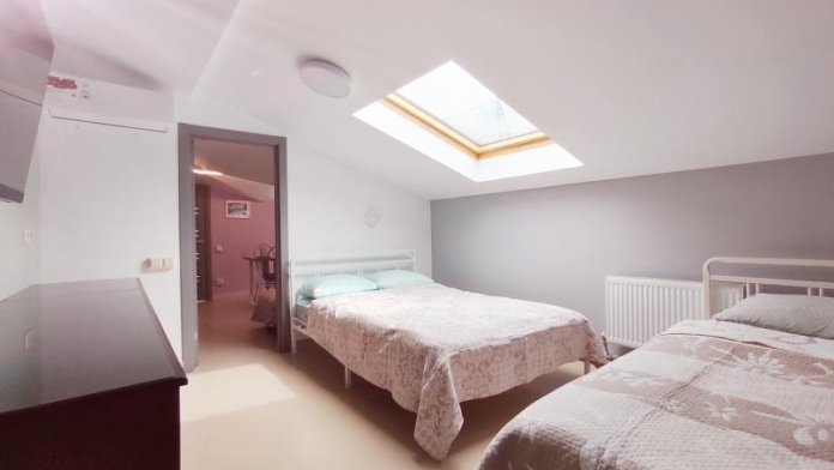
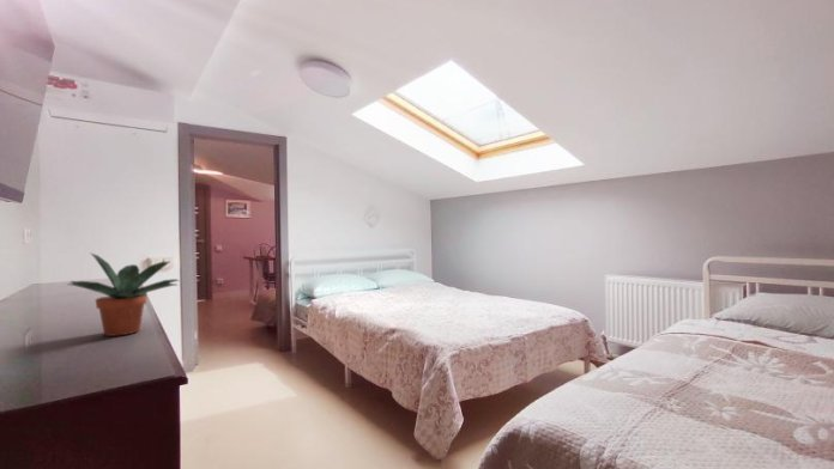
+ potted plant (122, 291)
